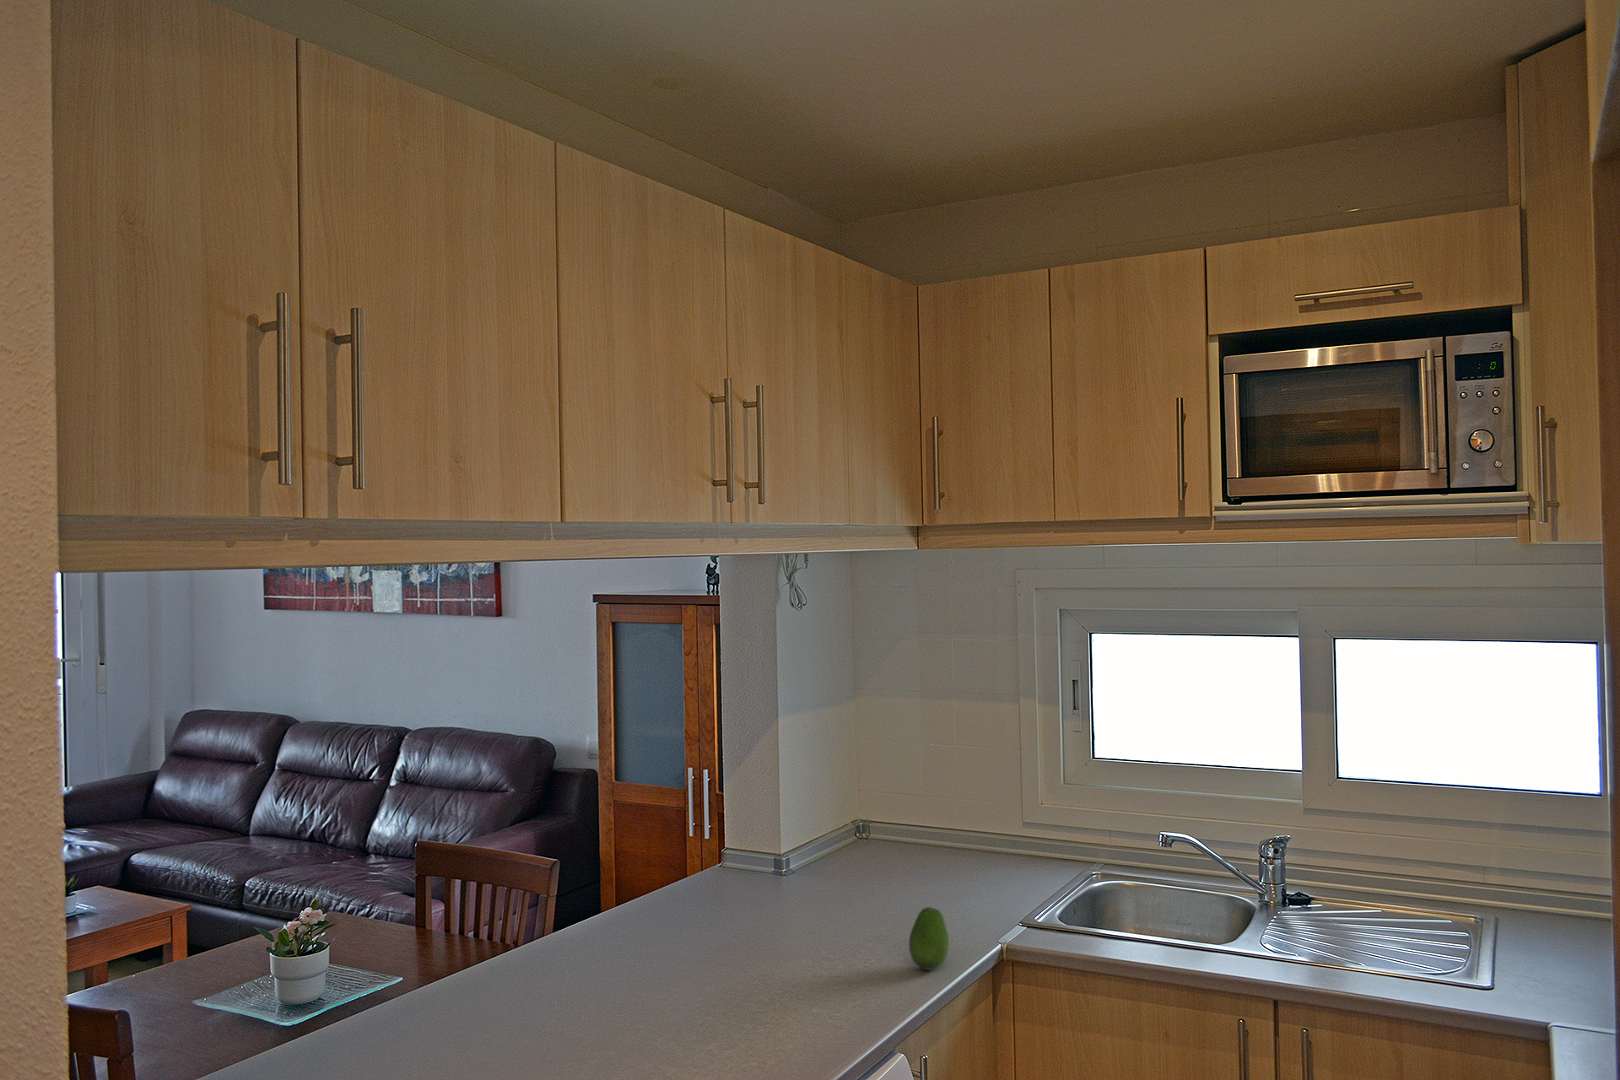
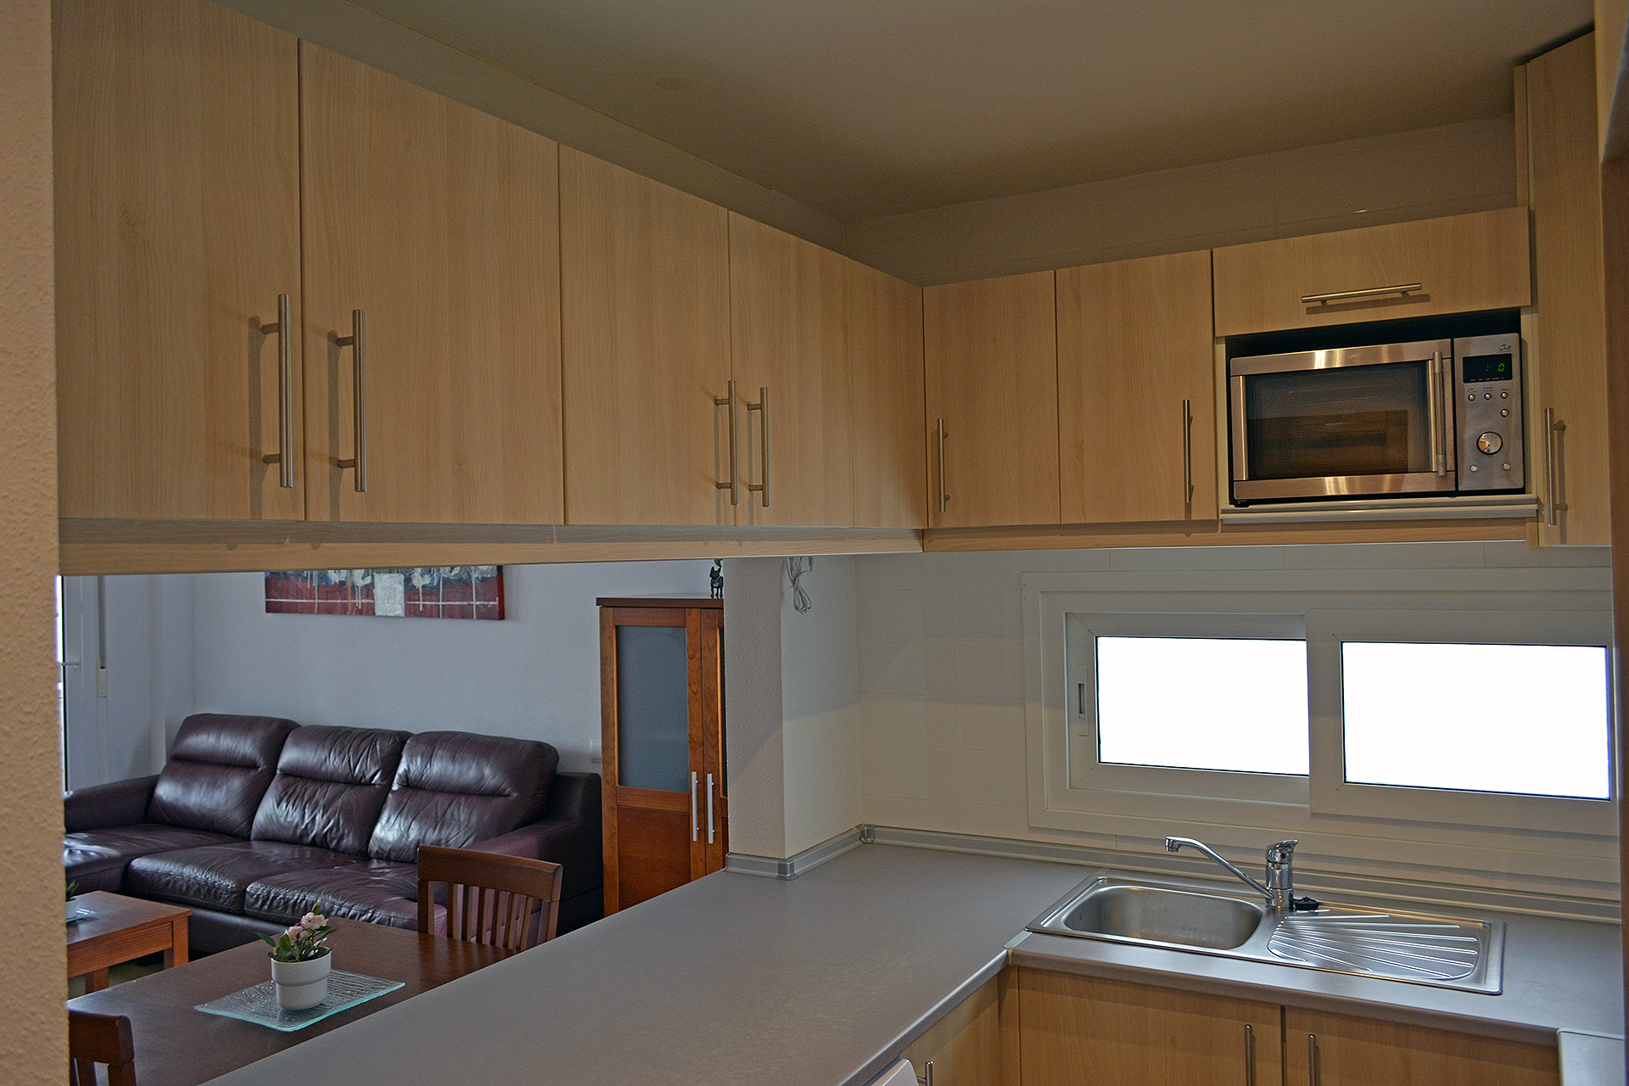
- fruit (928, 938)
